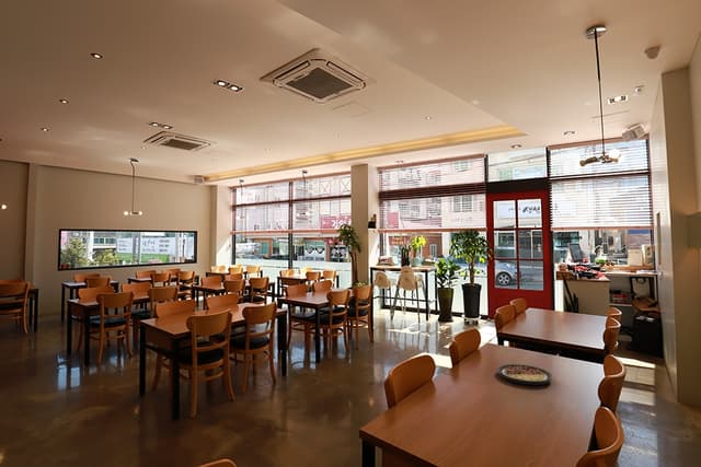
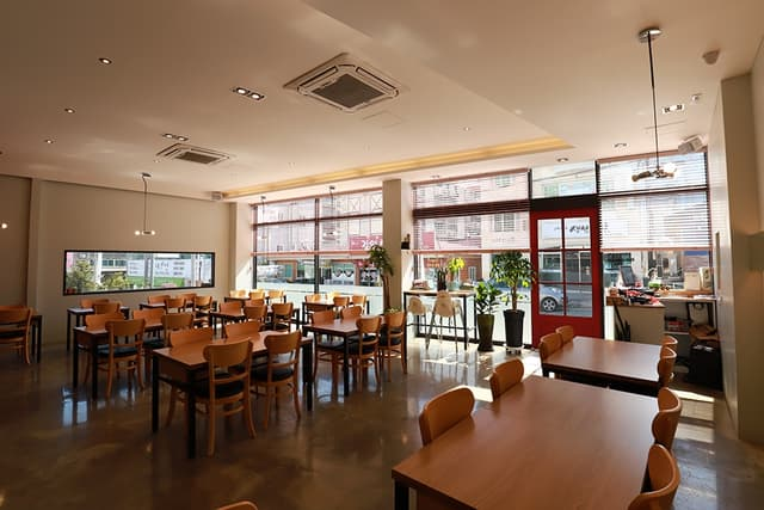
- plate (524, 373)
